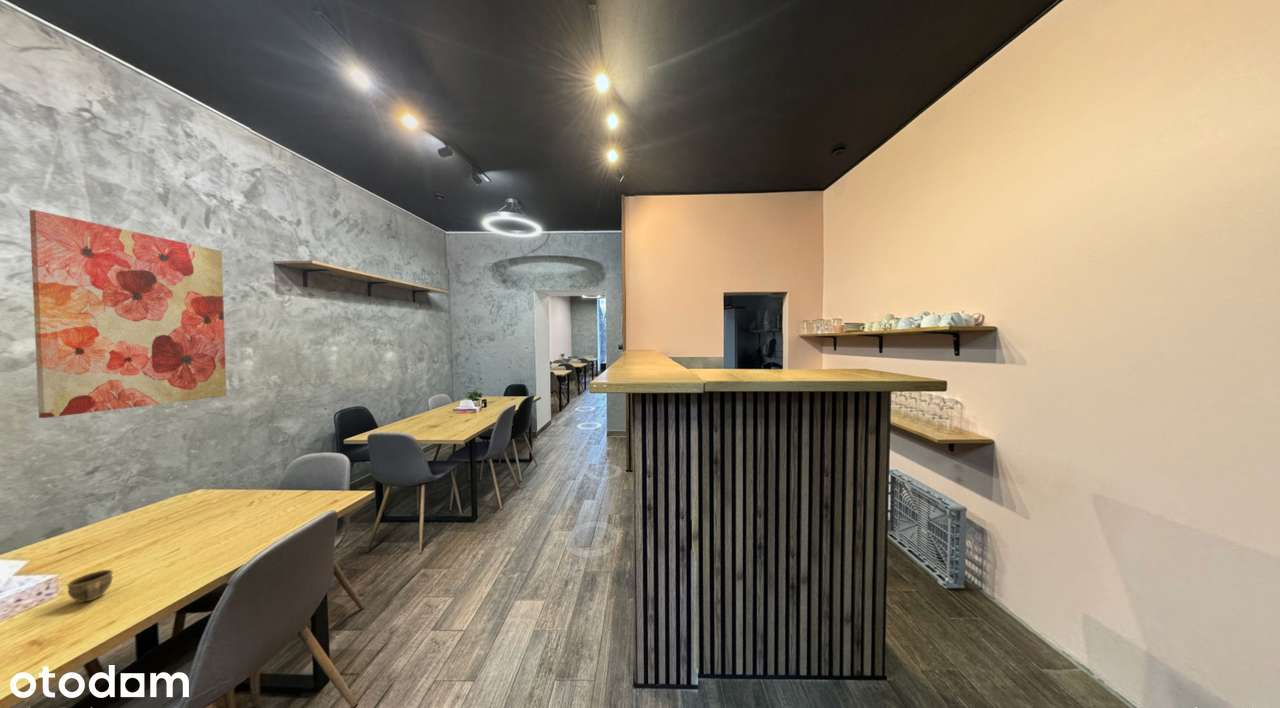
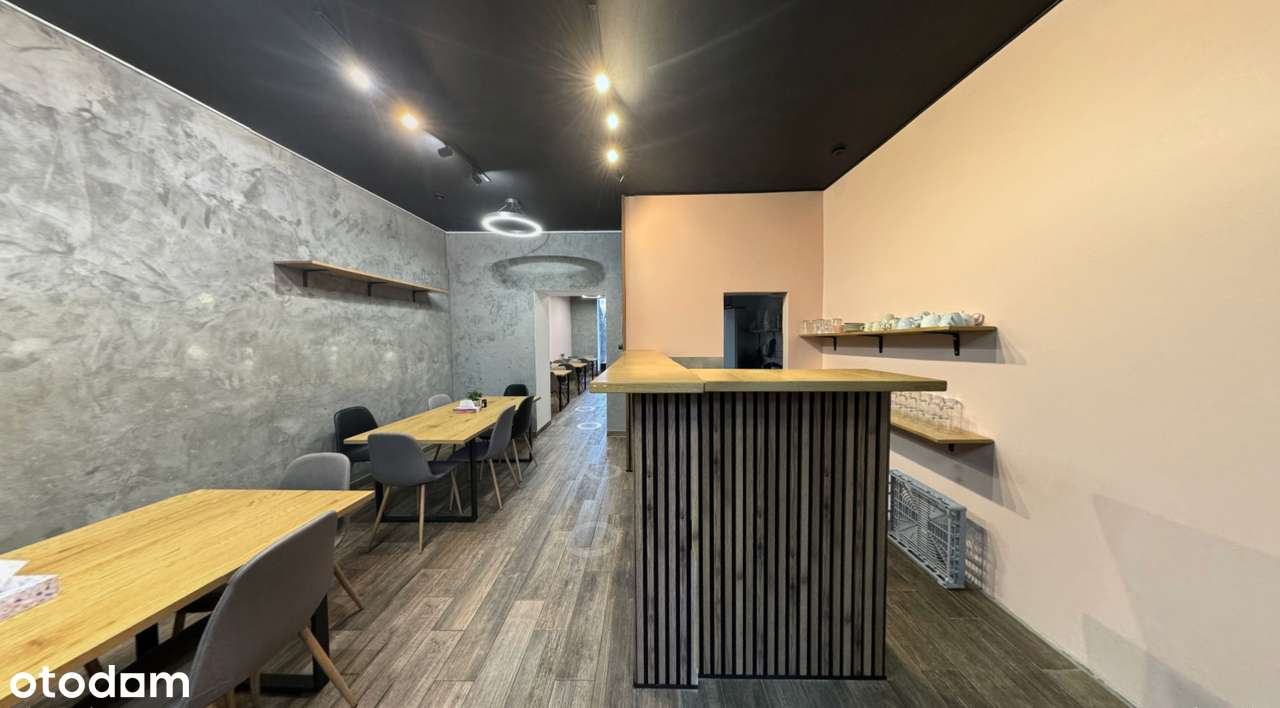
- cup (90, 589)
- wall art (146, 320)
